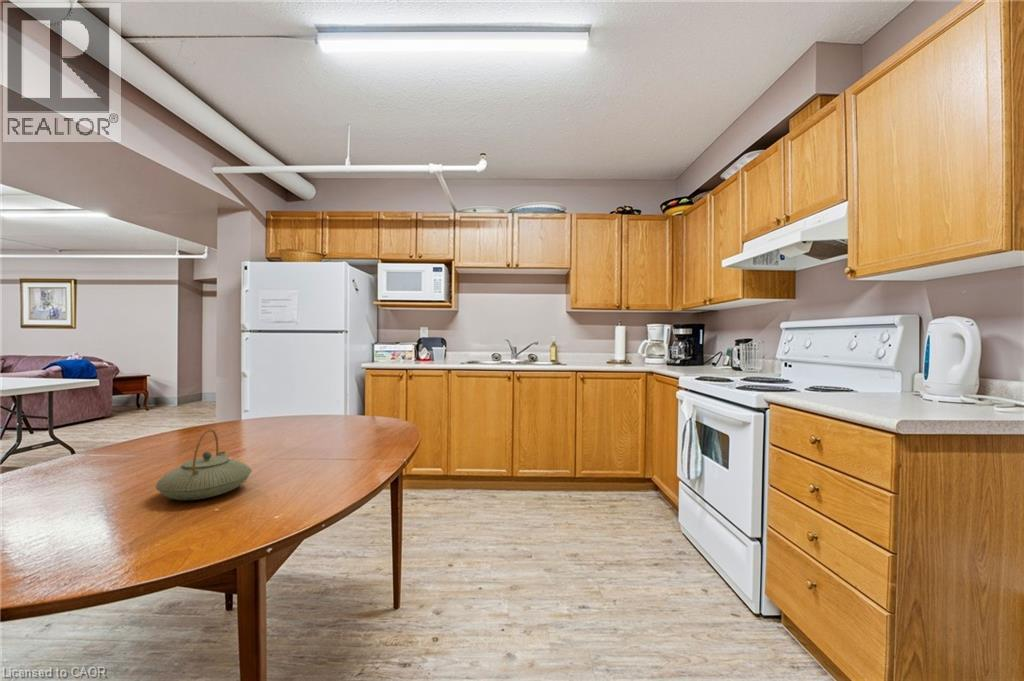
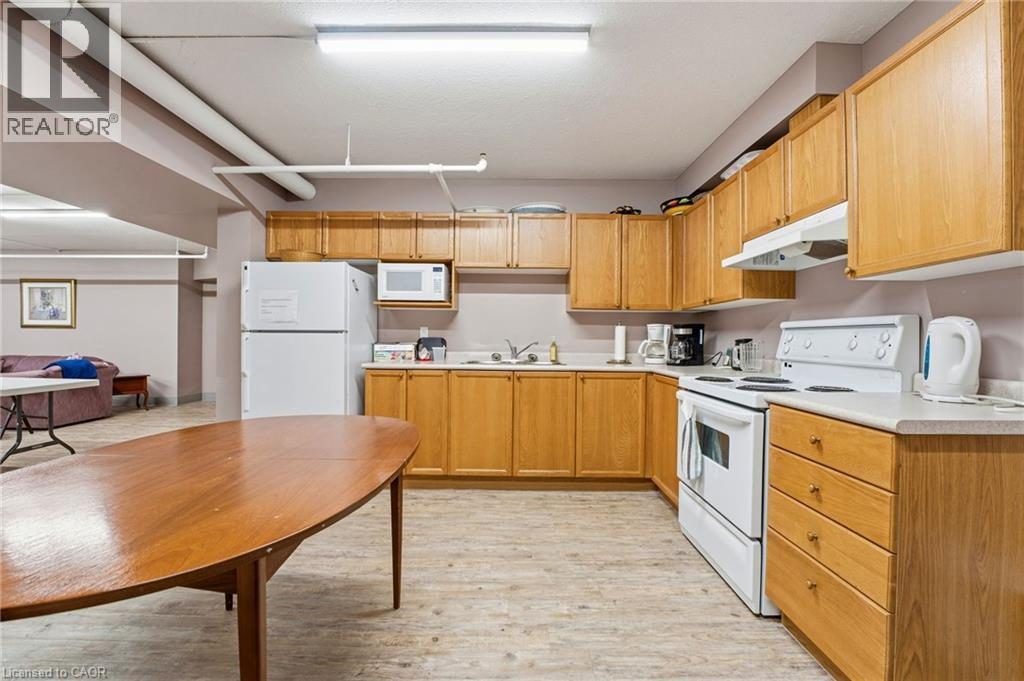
- teapot (208, 459)
